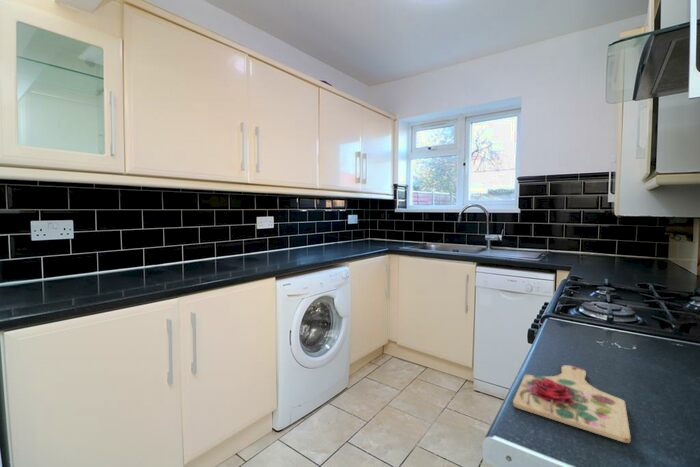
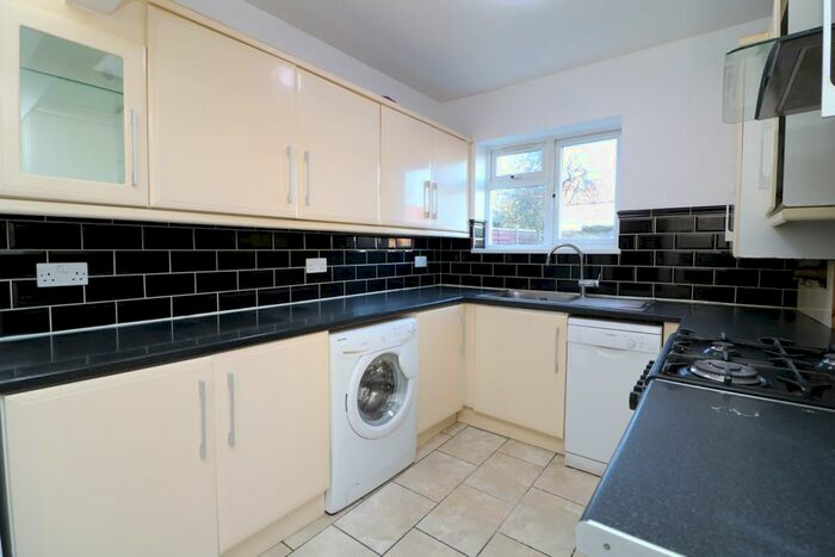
- cutting board (570, 385)
